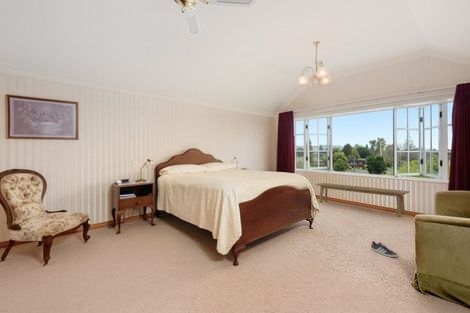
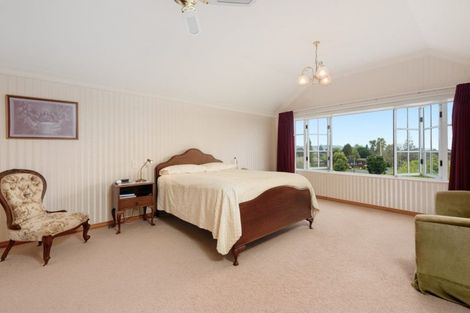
- sneaker (383, 248)
- bench (360, 192)
